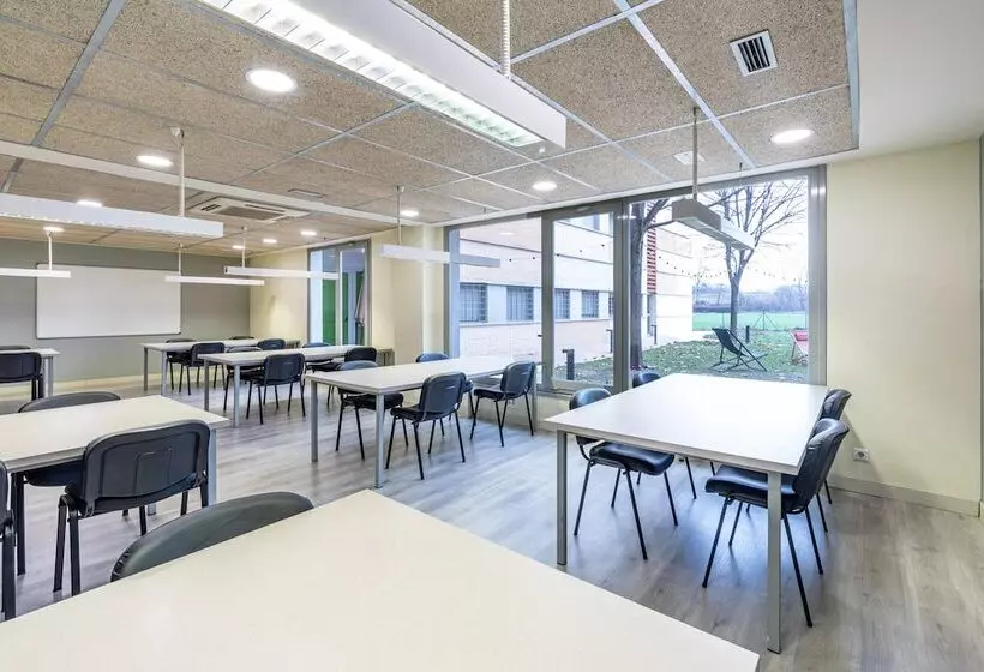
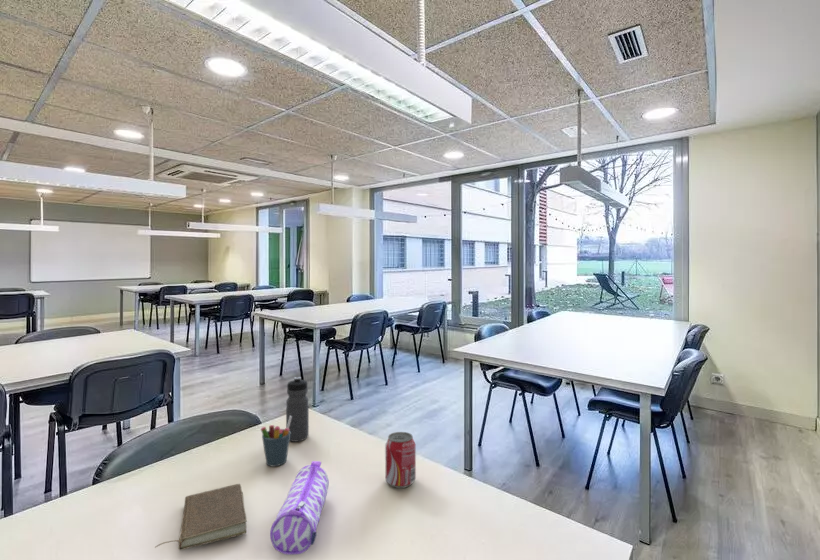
+ pencil case (302, 504)
+ water bottle (297, 407)
+ pen holder (276, 440)
+ book (204, 515)
+ beverage can (400, 459)
